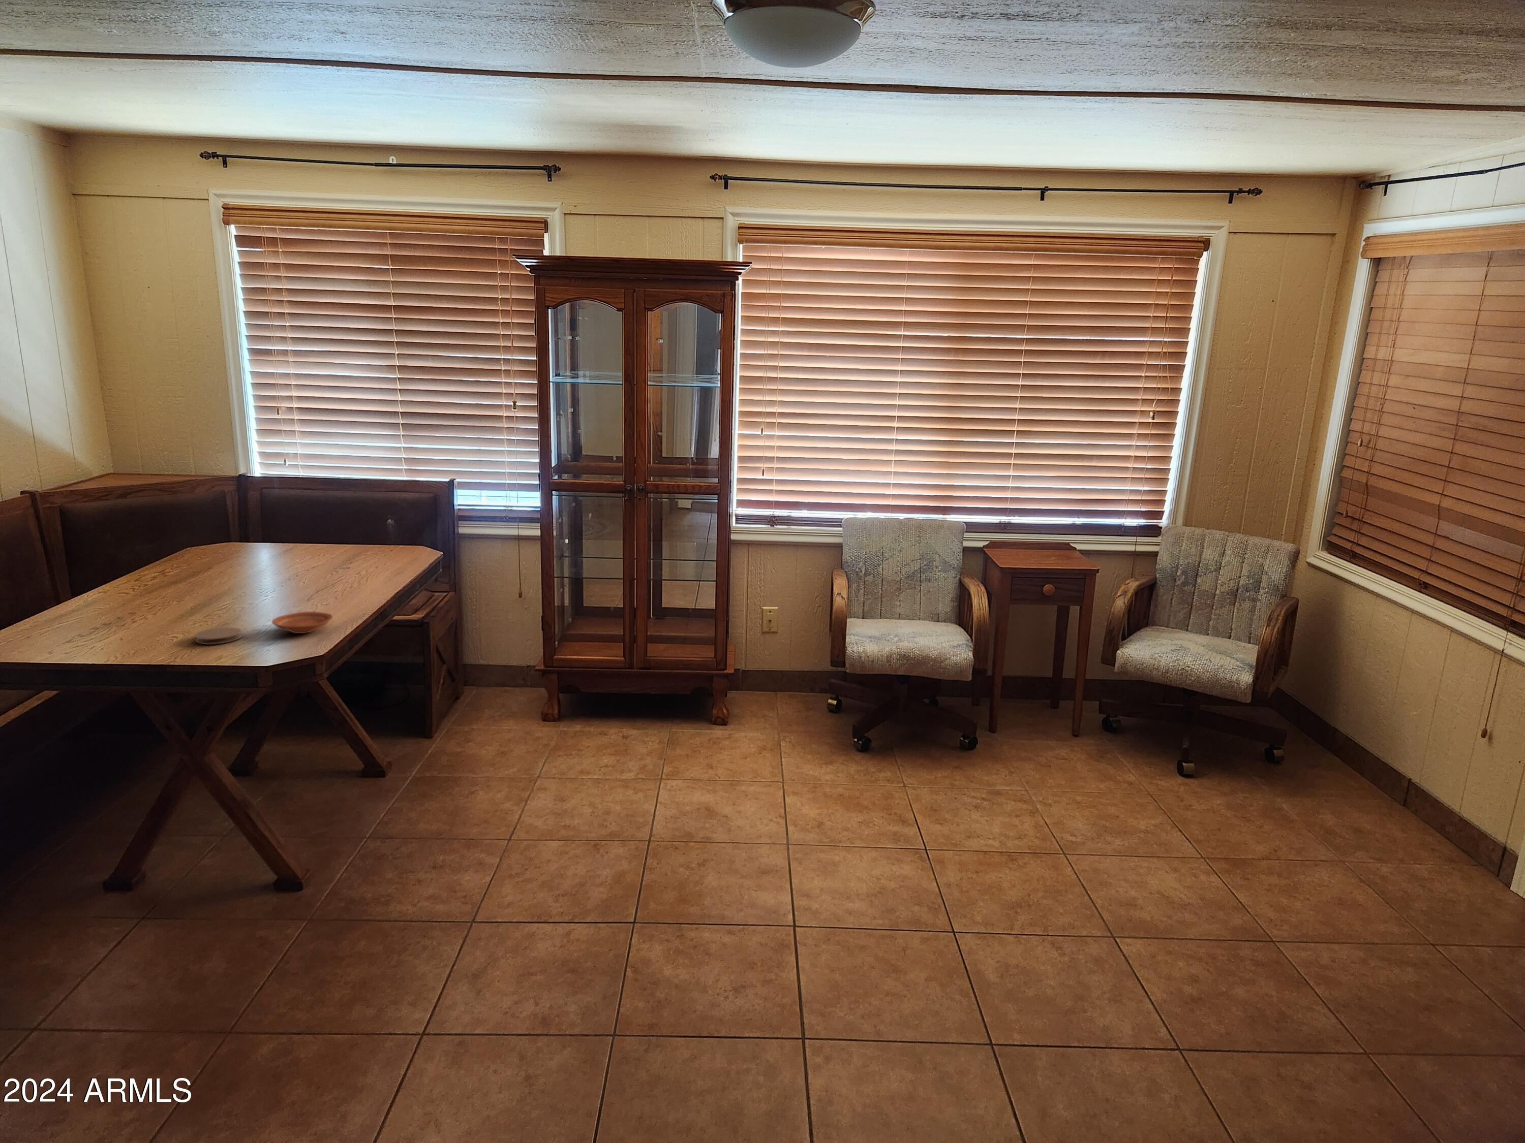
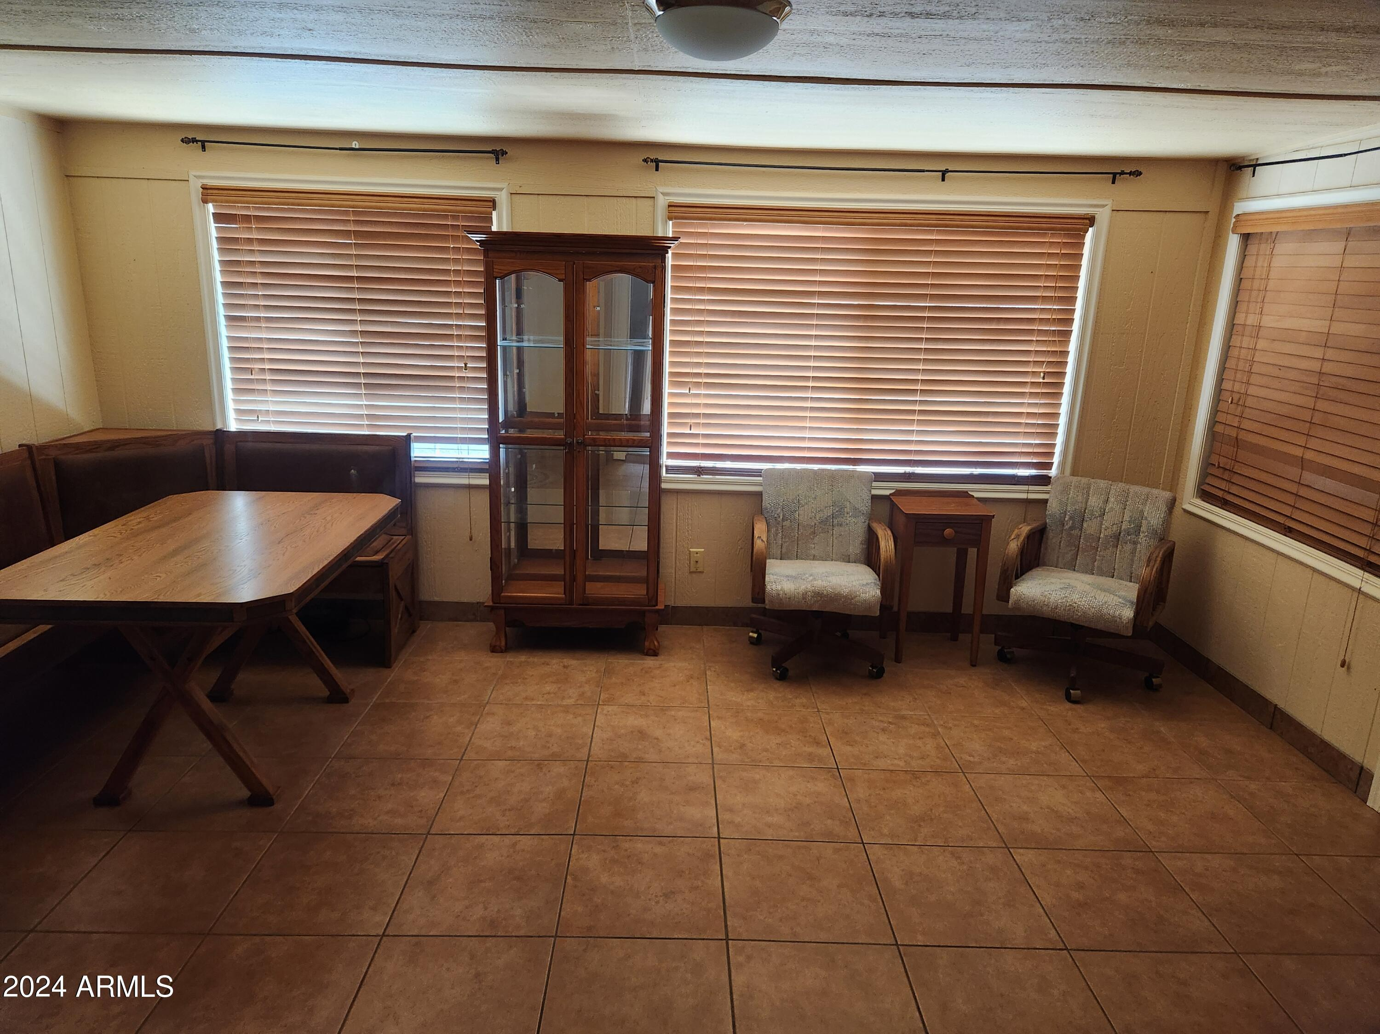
- plate (303, 624)
- coaster (219, 635)
